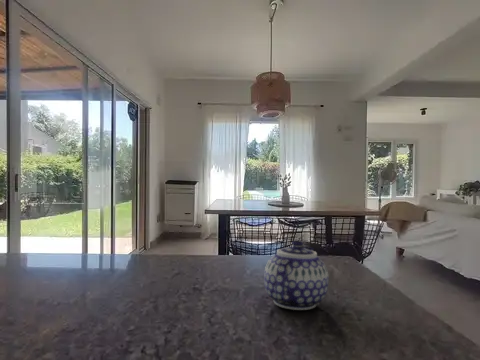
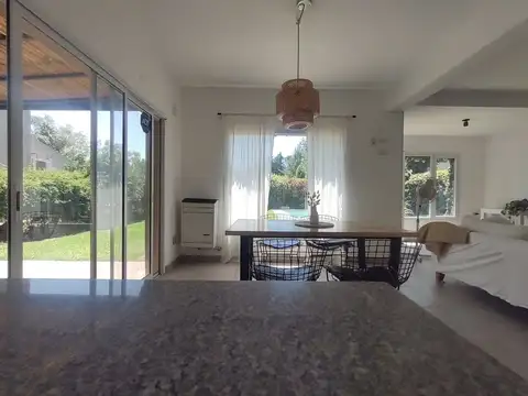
- teapot (296, 271)
